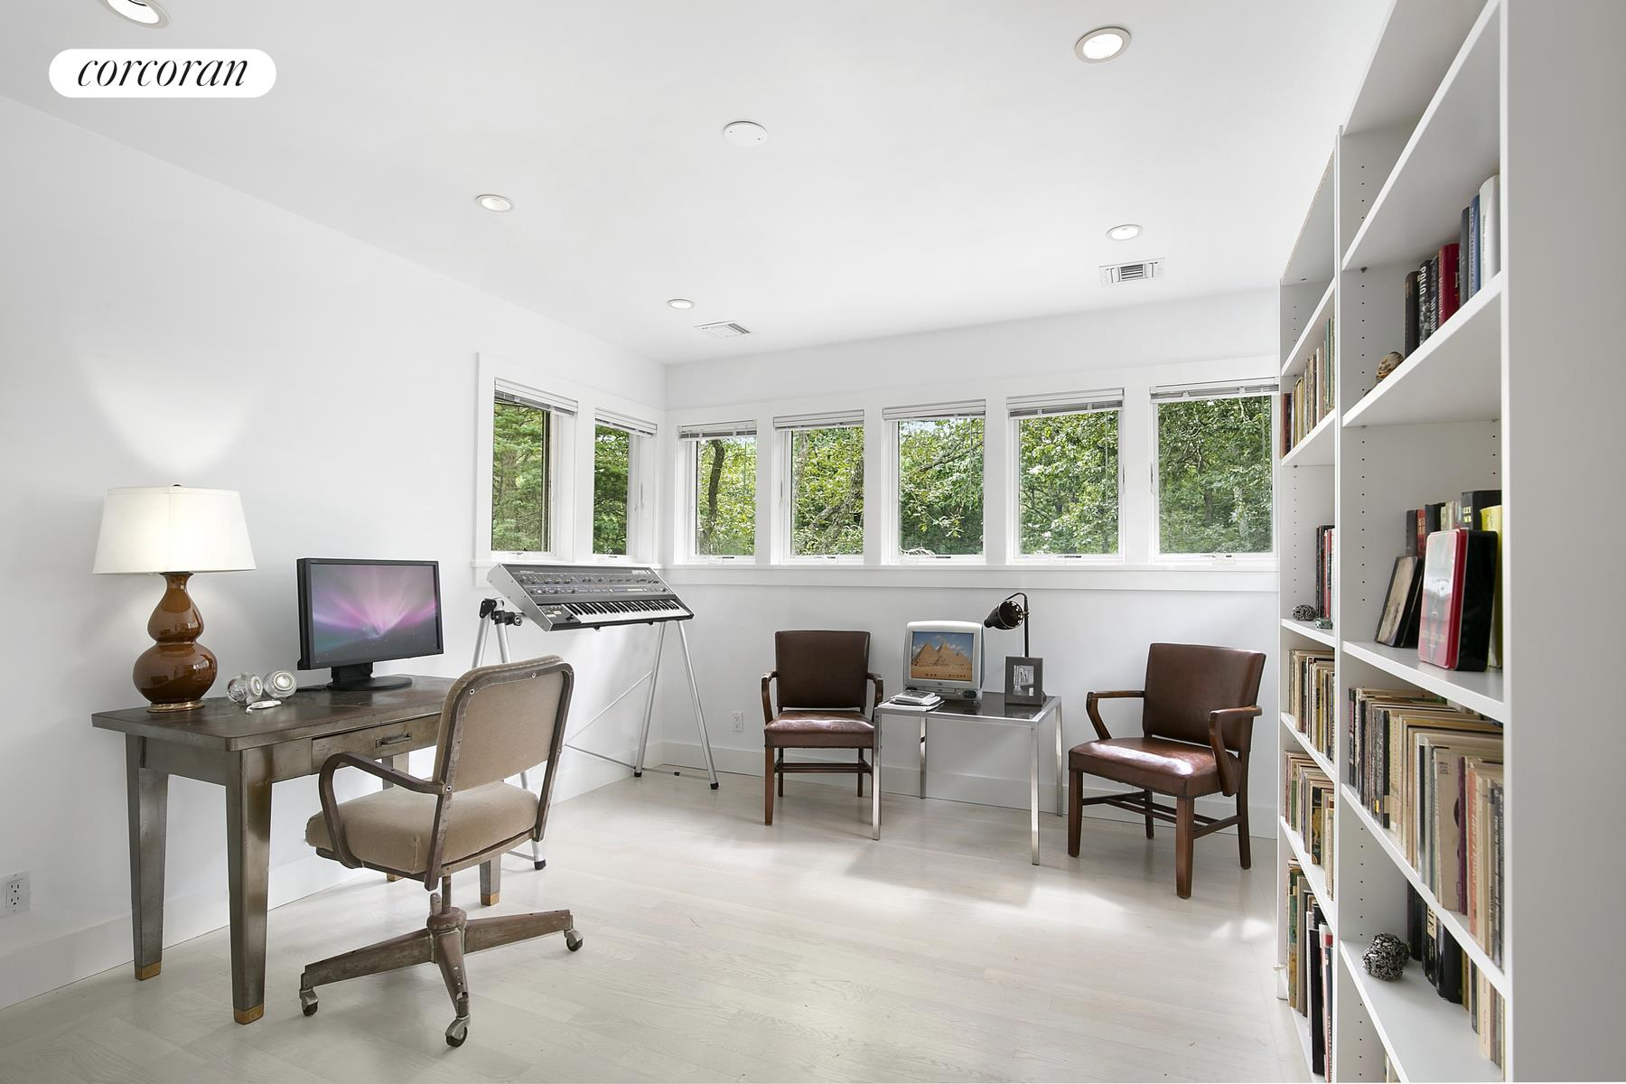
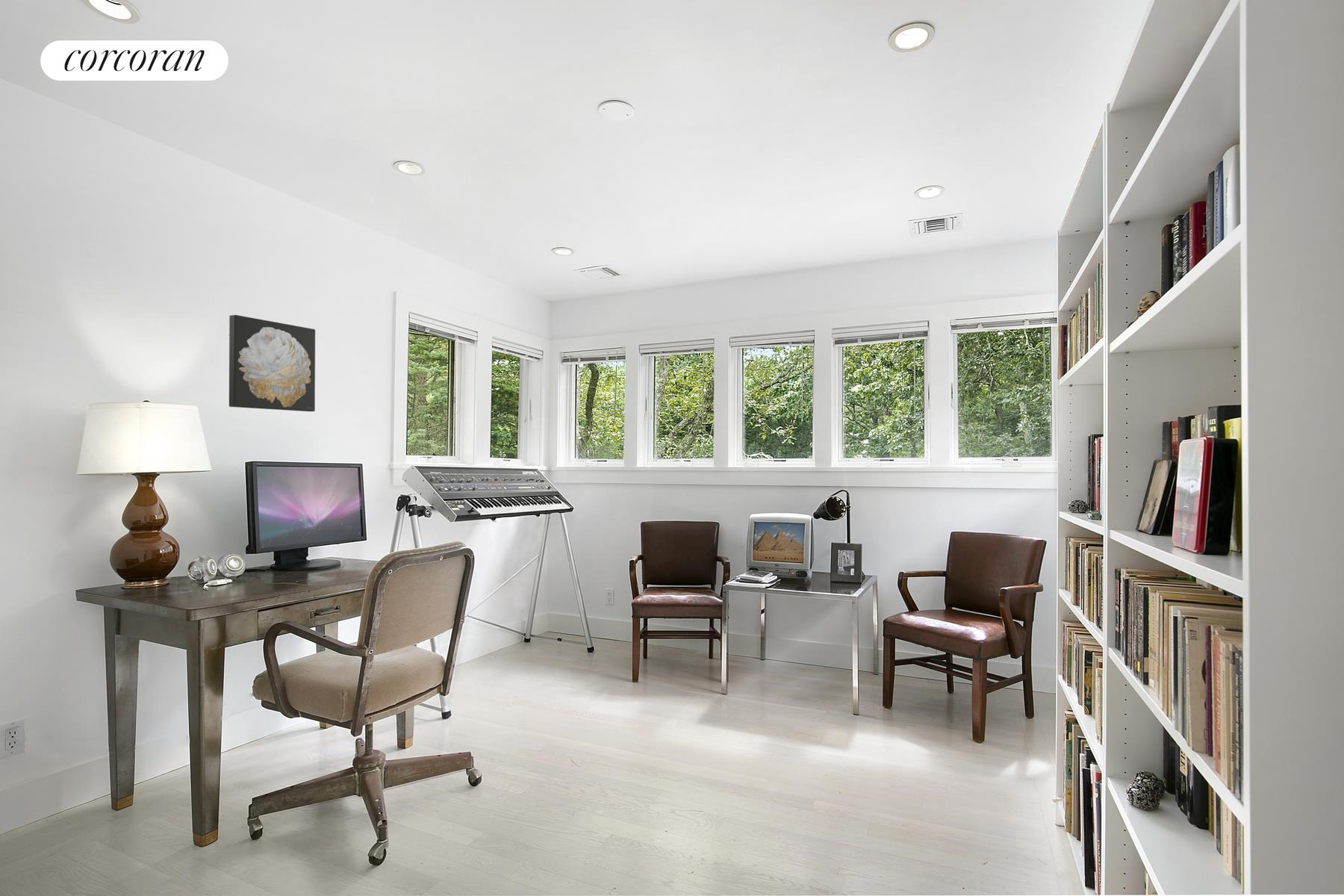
+ wall art (274, 366)
